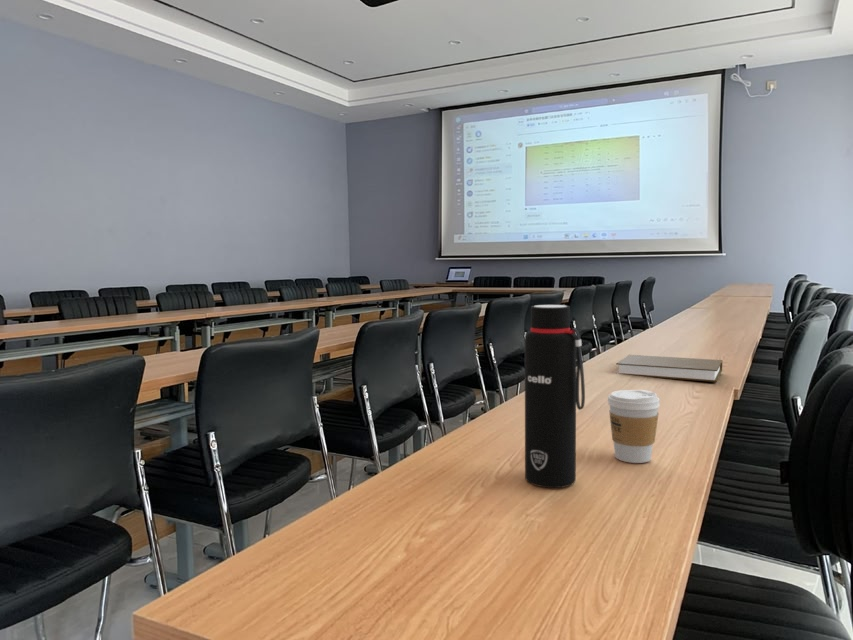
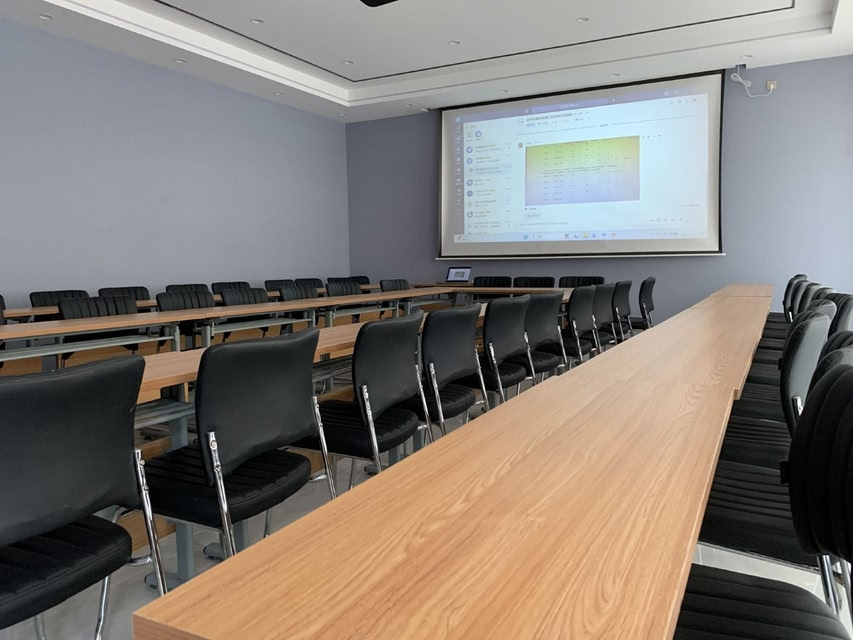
- coffee cup (633, 424)
- water bottle (554, 394)
- book (669, 367)
